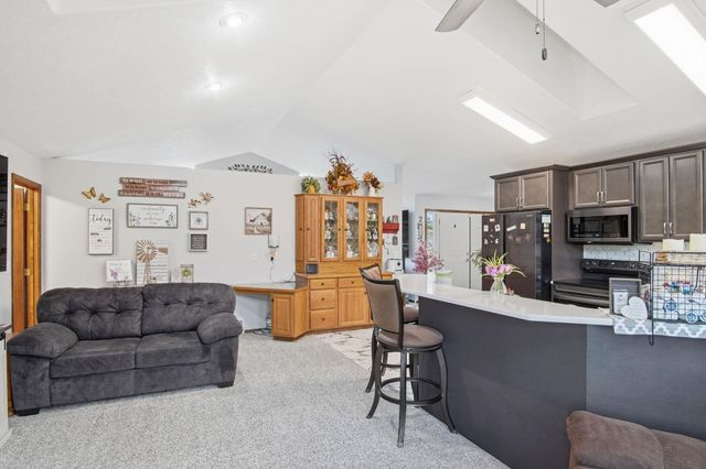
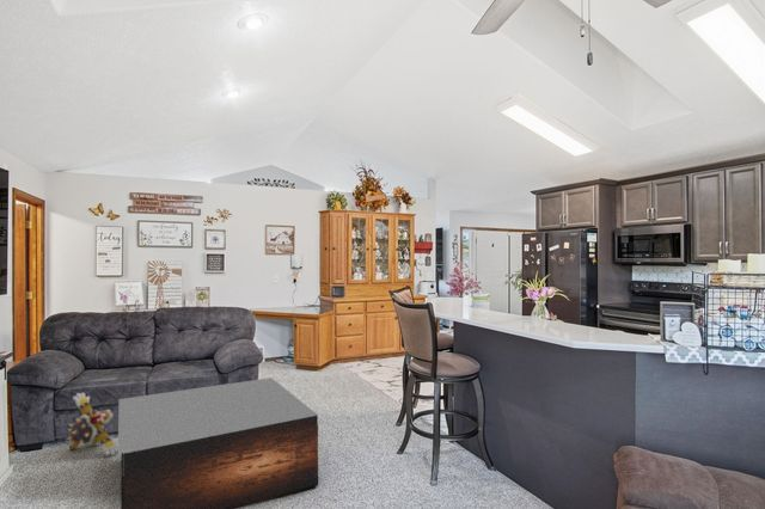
+ plush toy (93, 422)
+ coffee table (213, 439)
